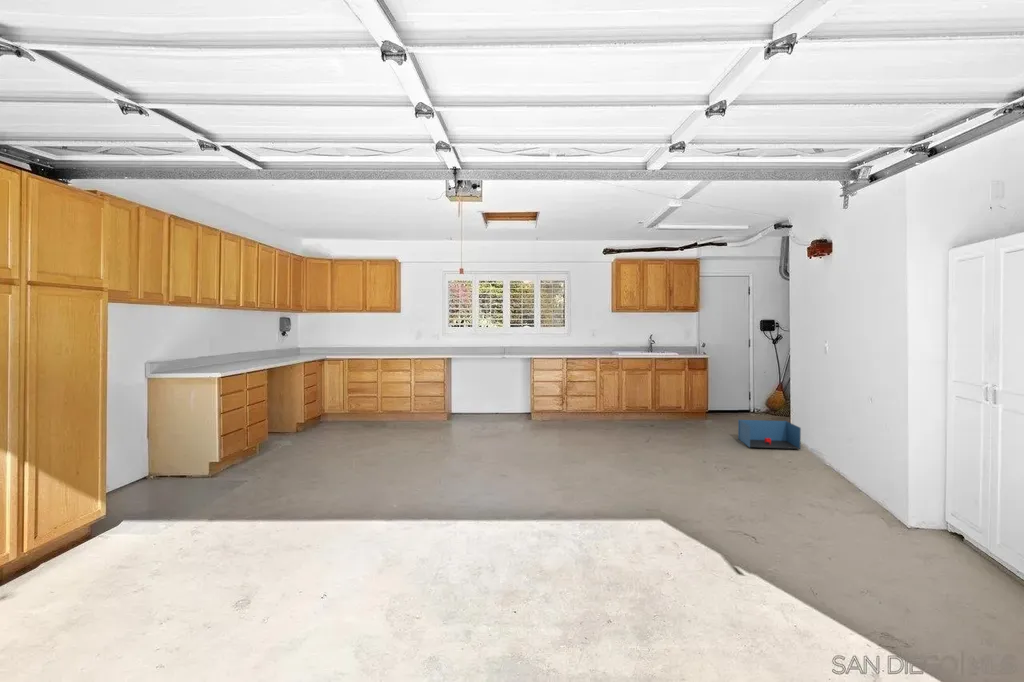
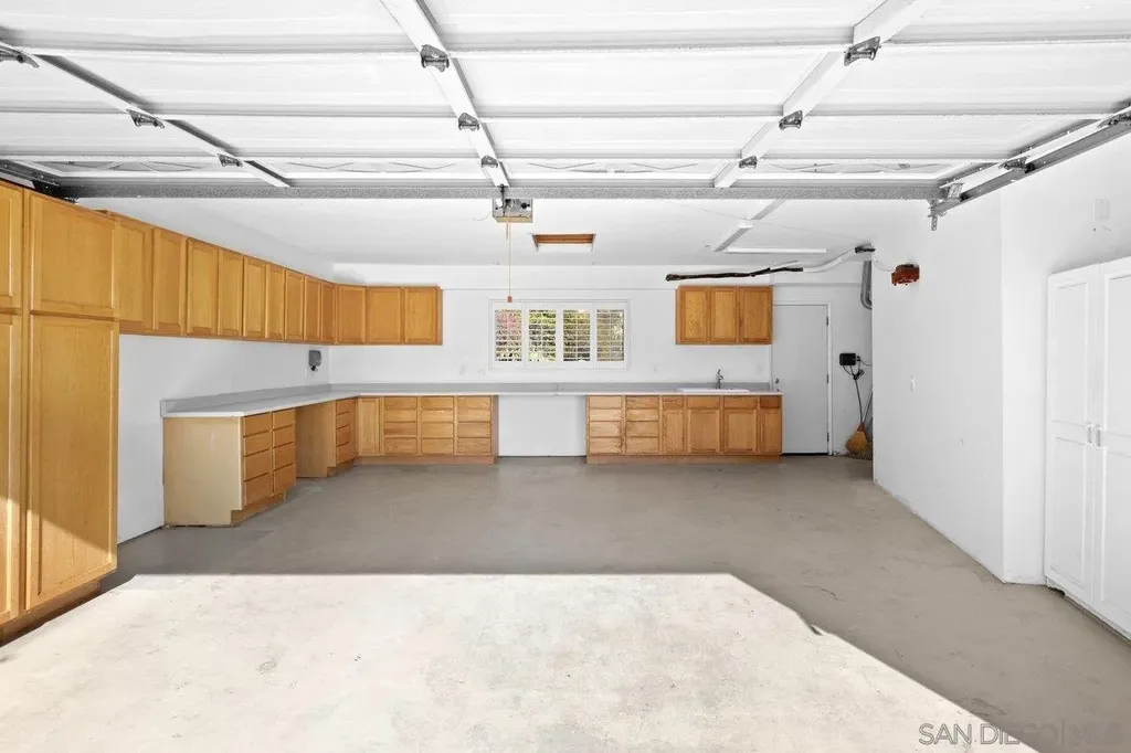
- storage bin (767, 433)
